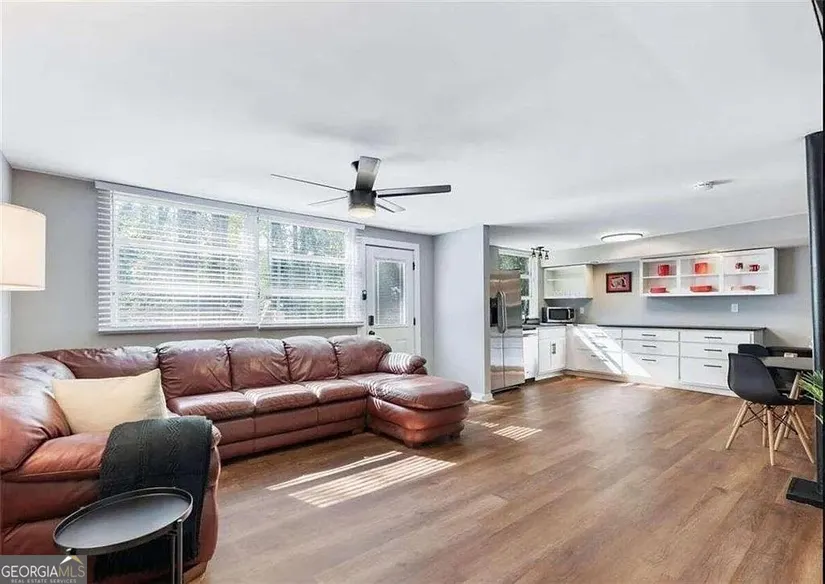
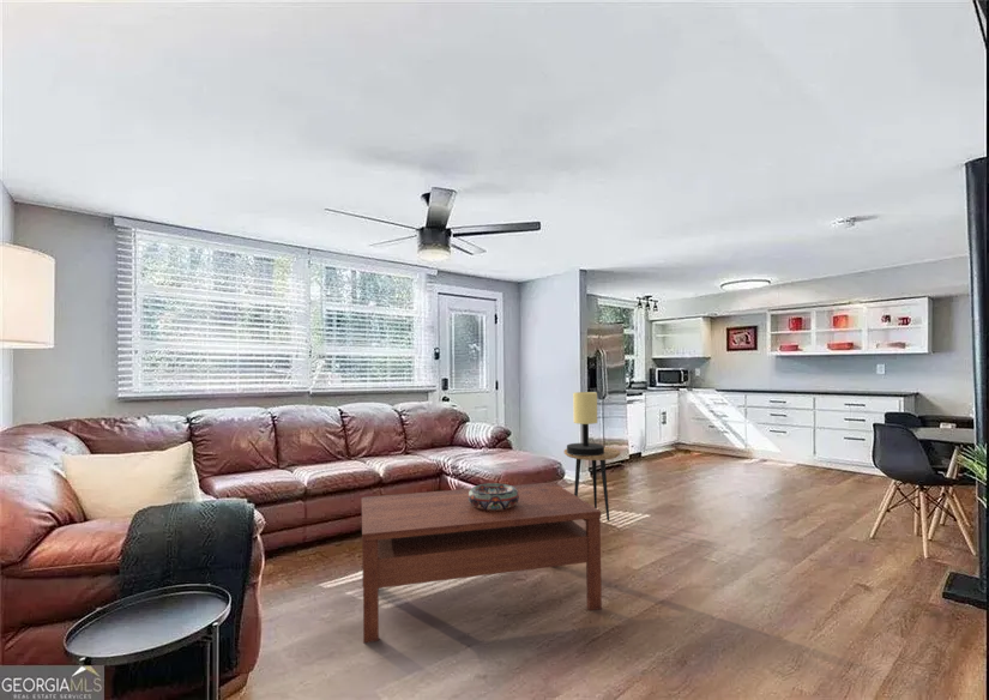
+ side table (593, 483)
+ decorative bowl (493, 496)
+ table lamp (584, 422)
+ coffee table (475, 549)
